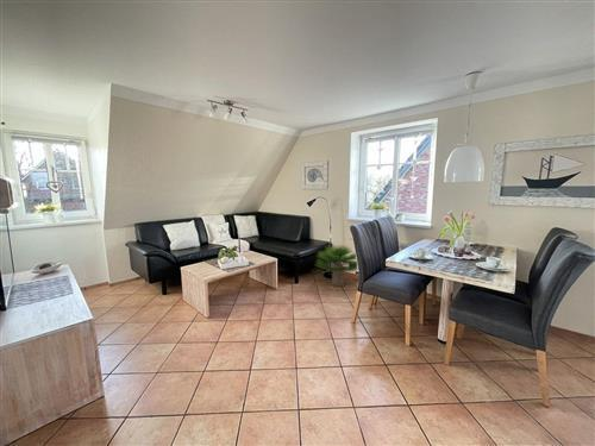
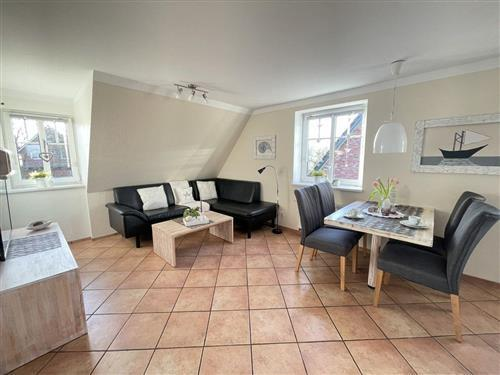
- potted plant (338, 263)
